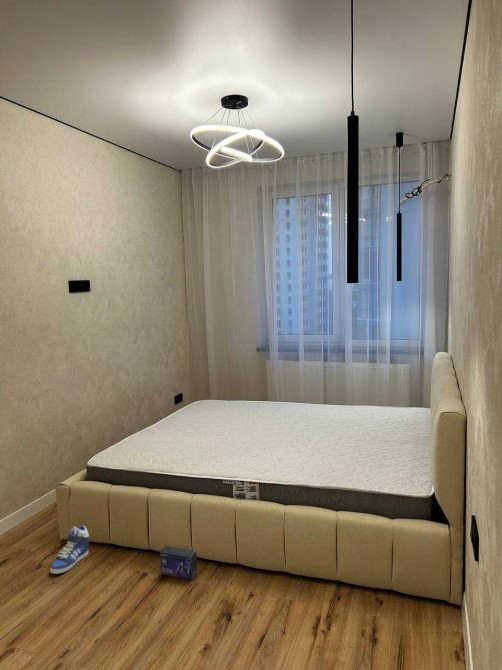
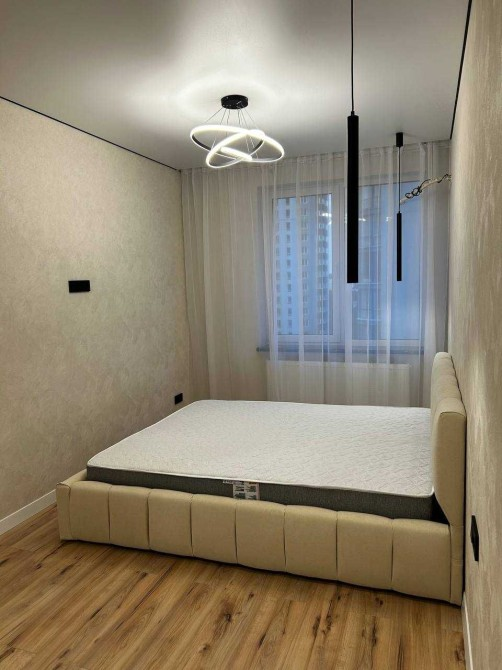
- sneaker (69, 545)
- box (178, 562)
